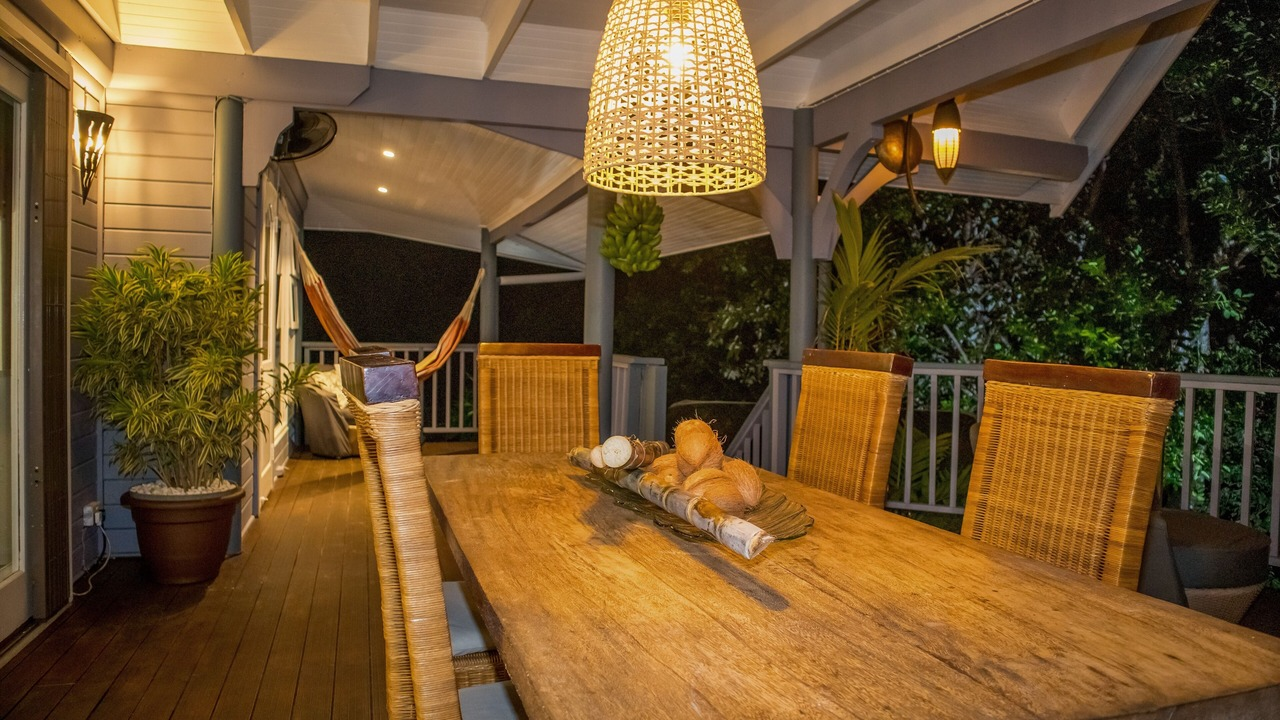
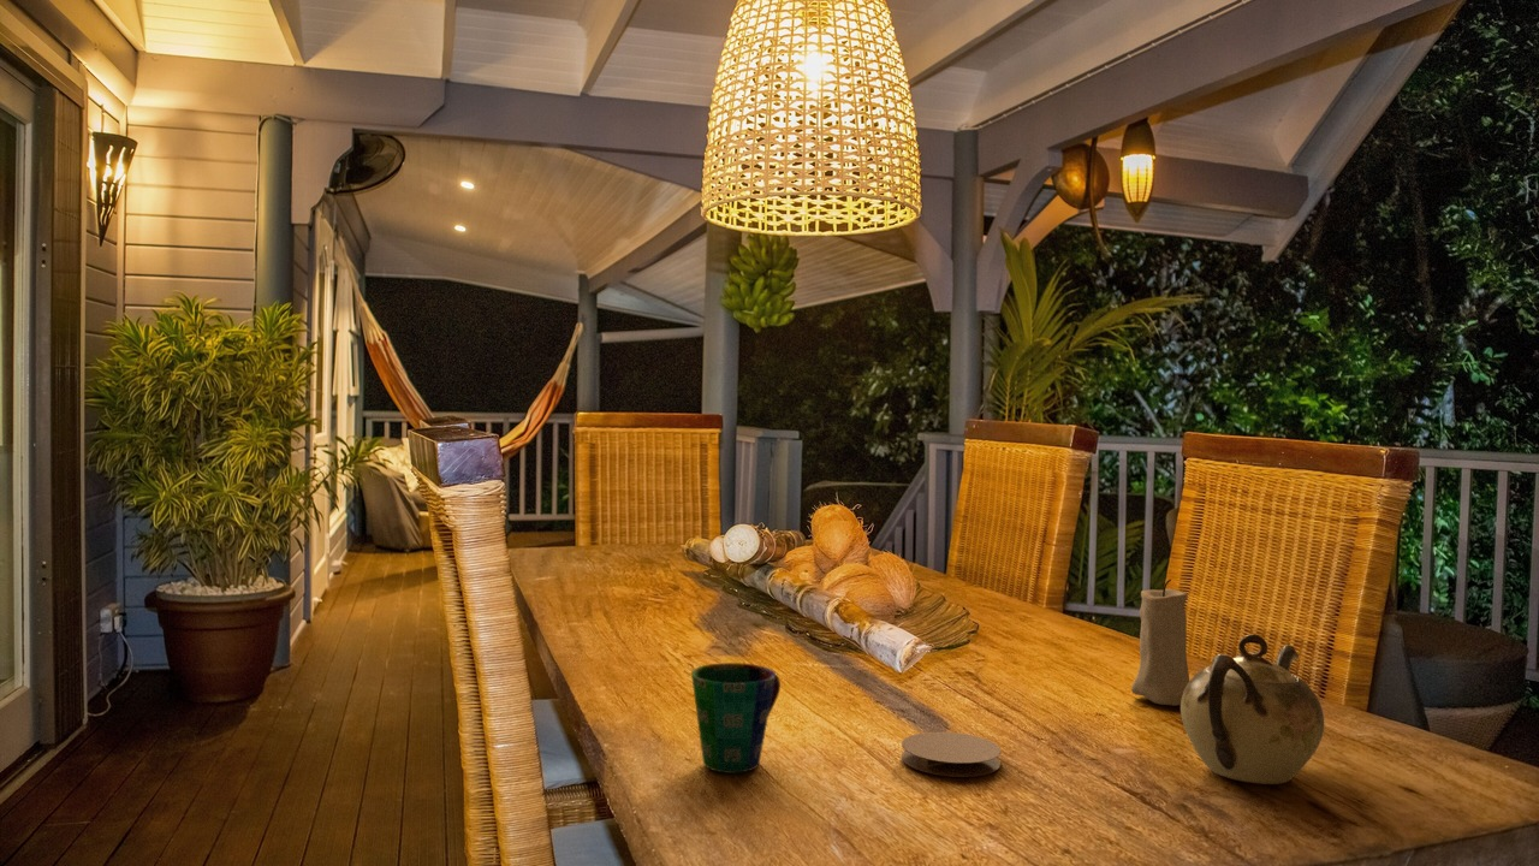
+ candle (1164, 640)
+ cup (741, 716)
+ teapot (1254, 701)
+ coaster (950, 753)
